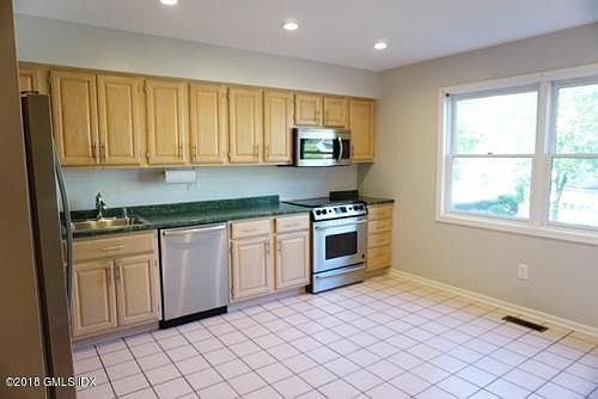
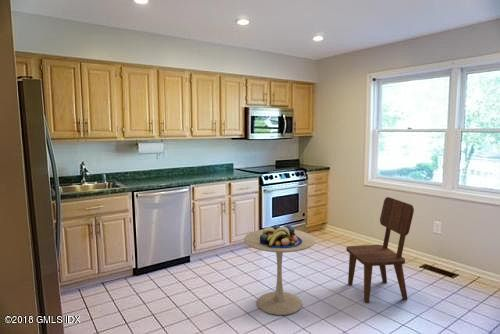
+ side table (279, 271)
+ dining chair (376, 246)
+ fruit bowl (280, 233)
